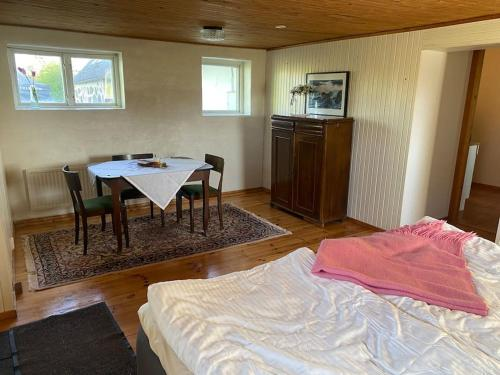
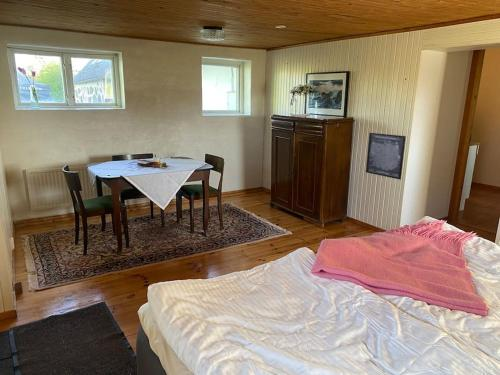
+ wall art (384, 155)
